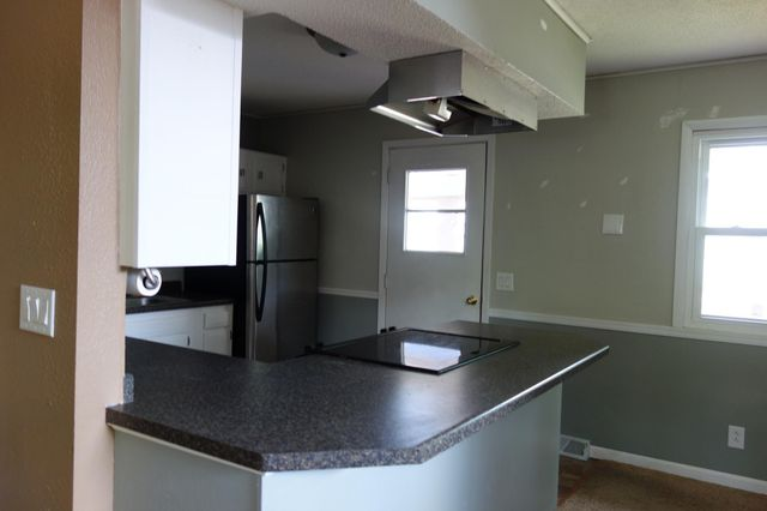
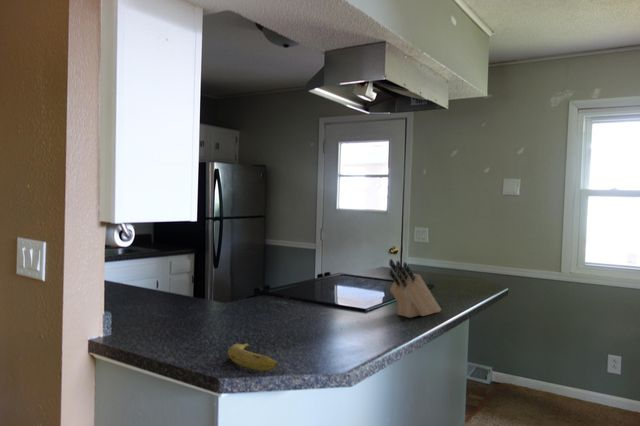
+ knife block (413, 286)
+ fruit (249, 353)
